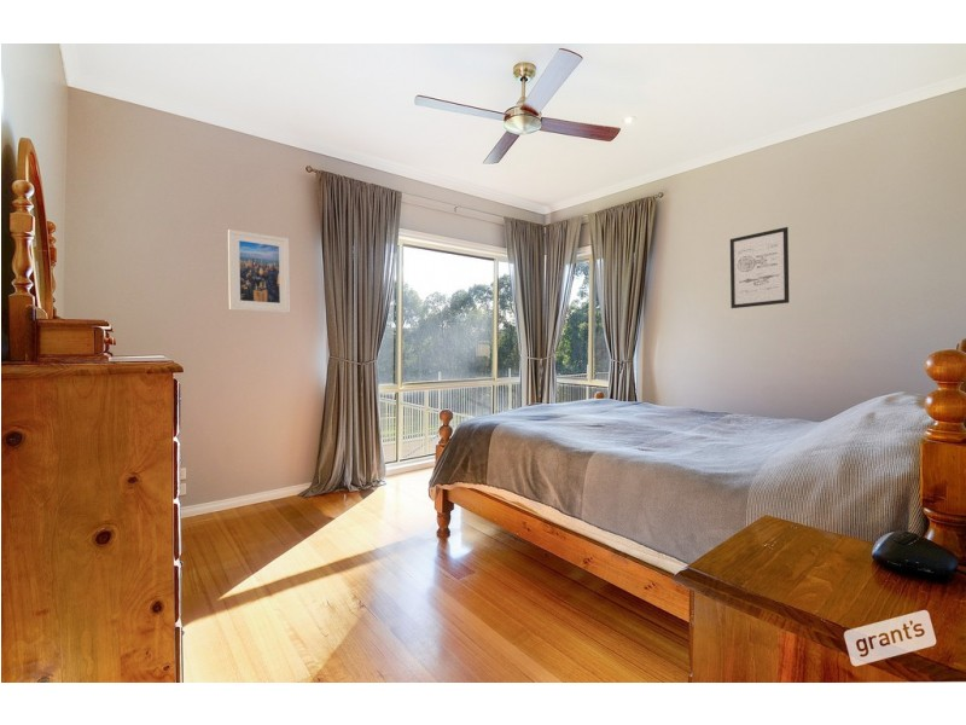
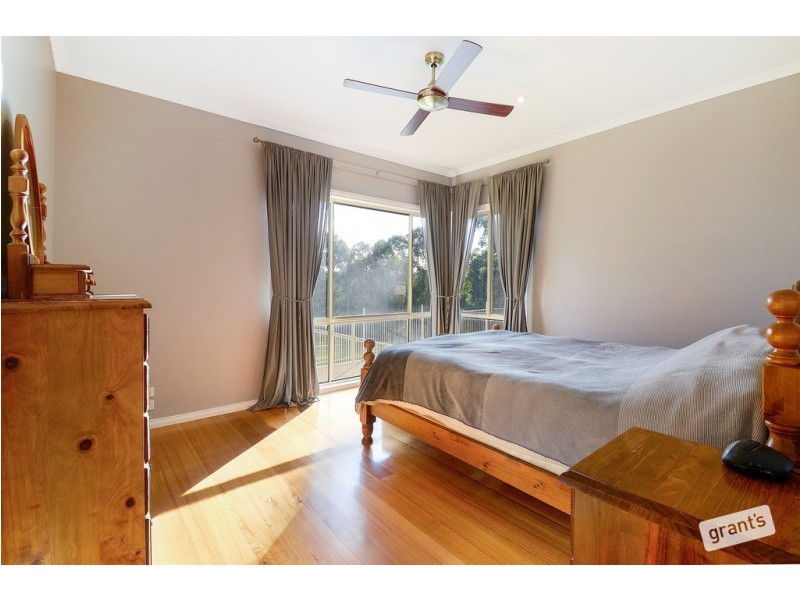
- wall art (757, 269)
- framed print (260, 272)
